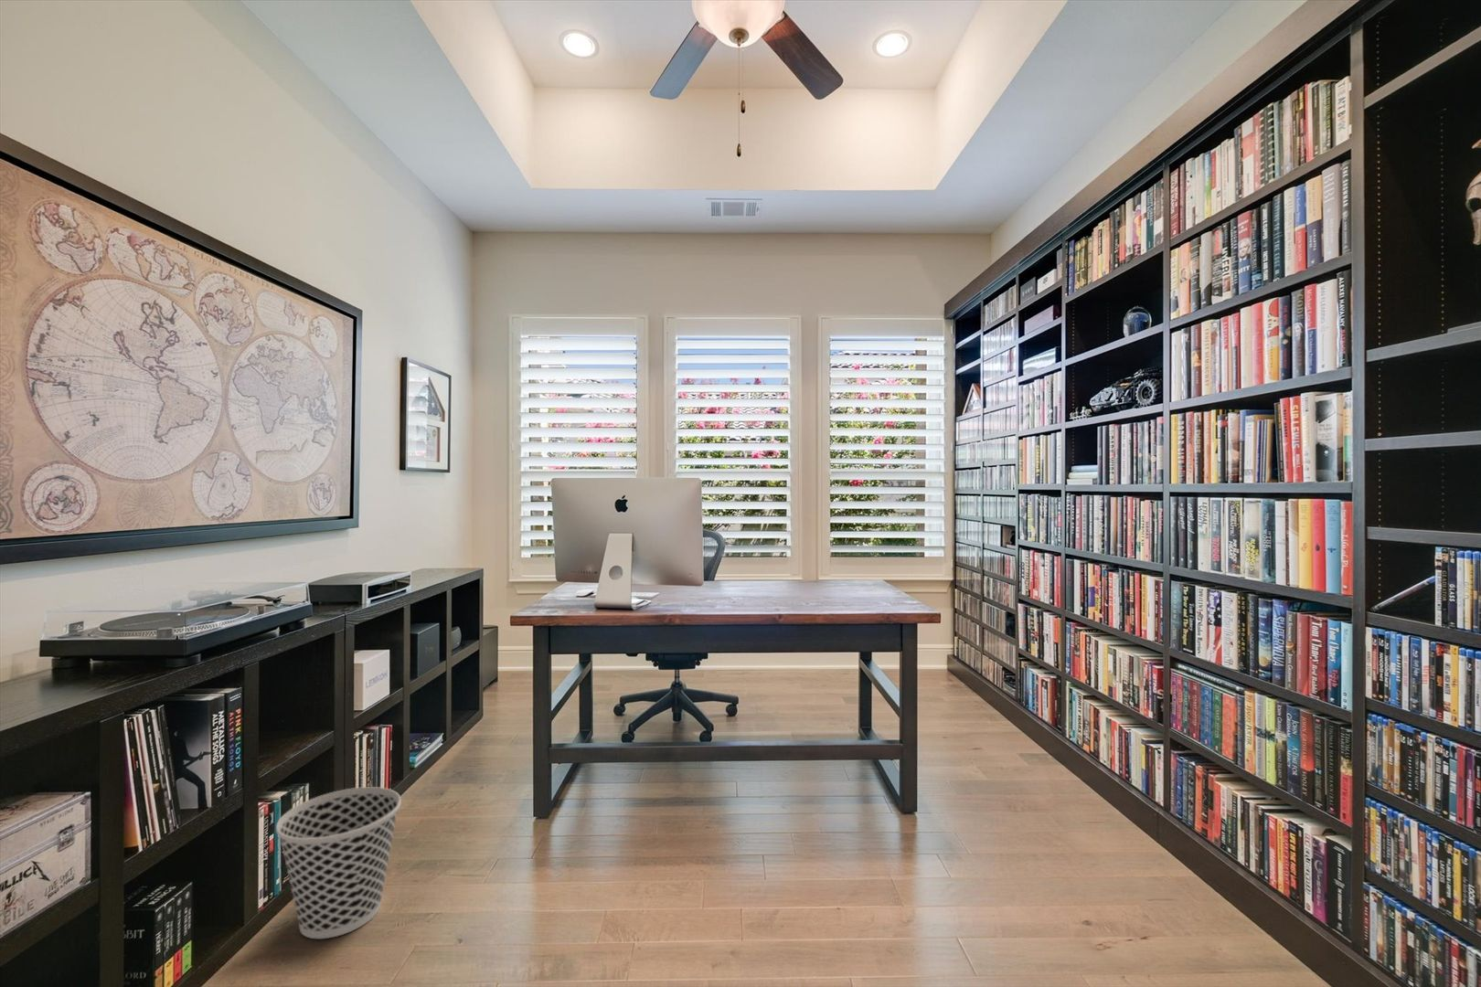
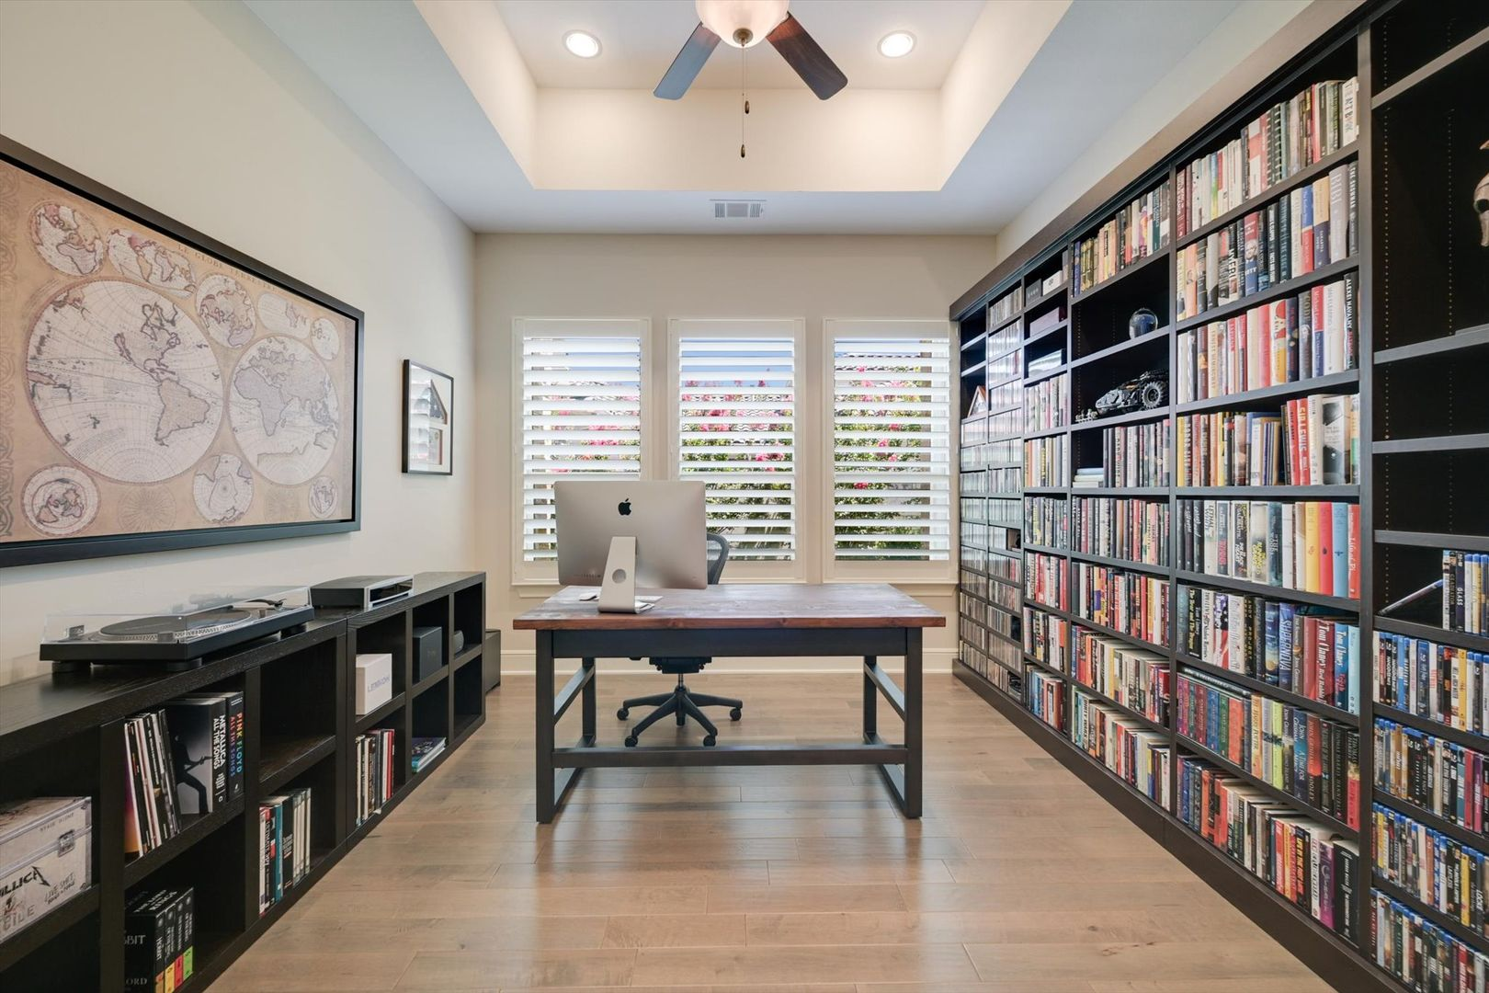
- wastebasket (340, 863)
